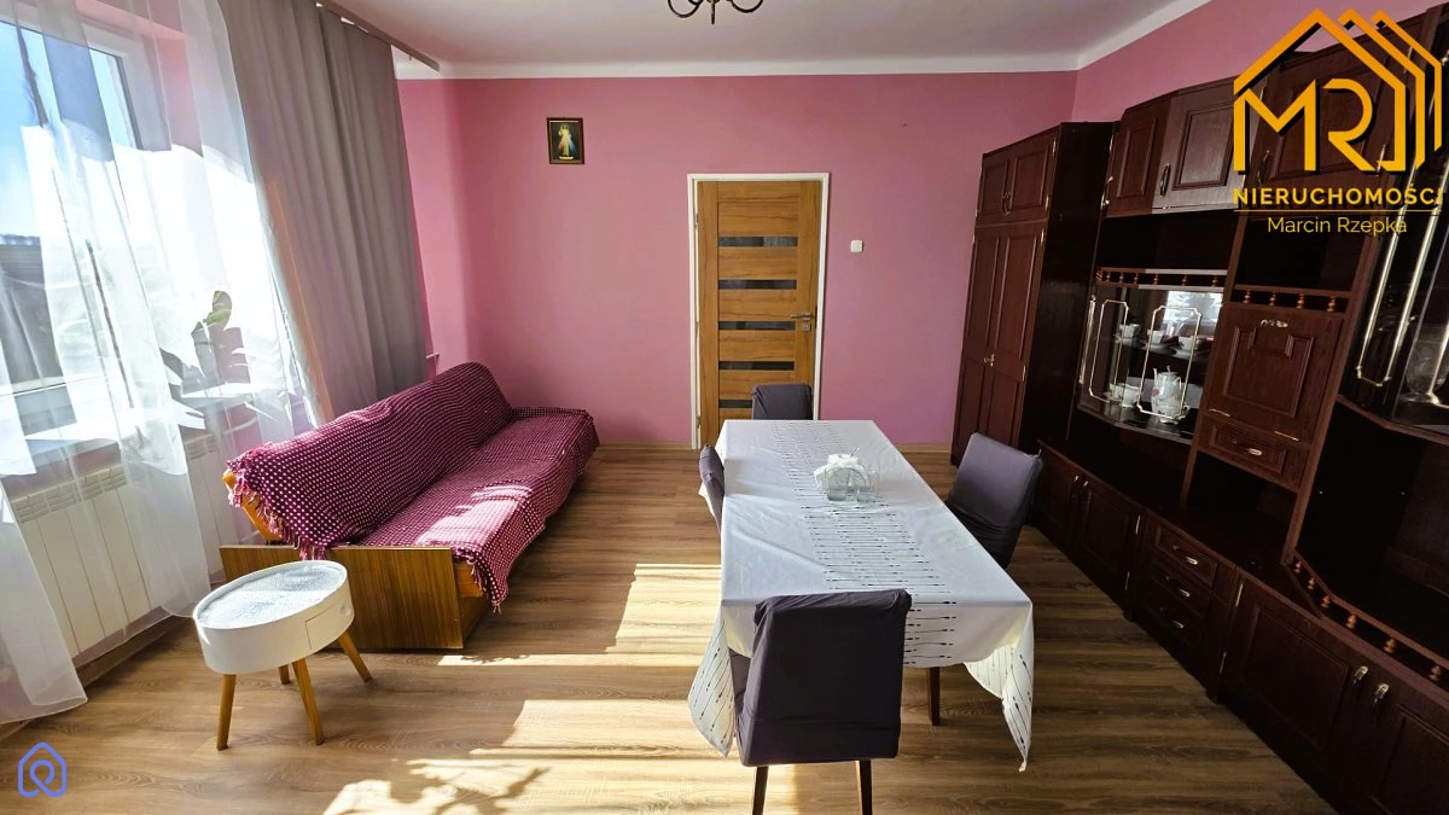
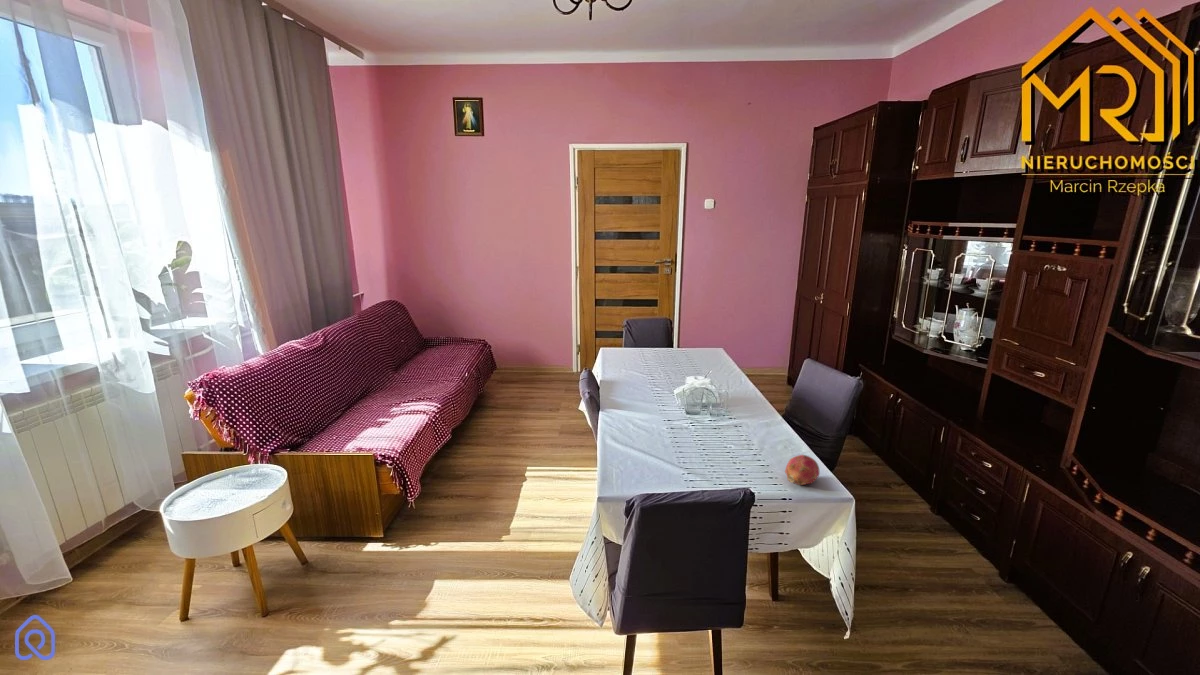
+ fruit (803, 468)
